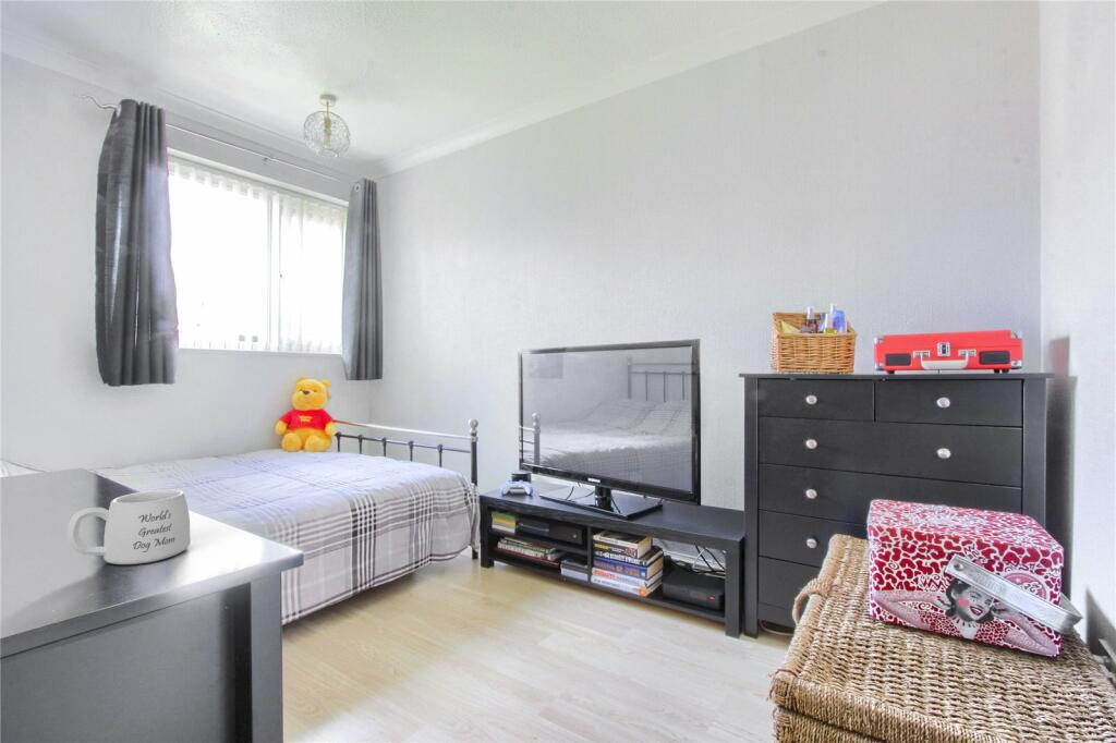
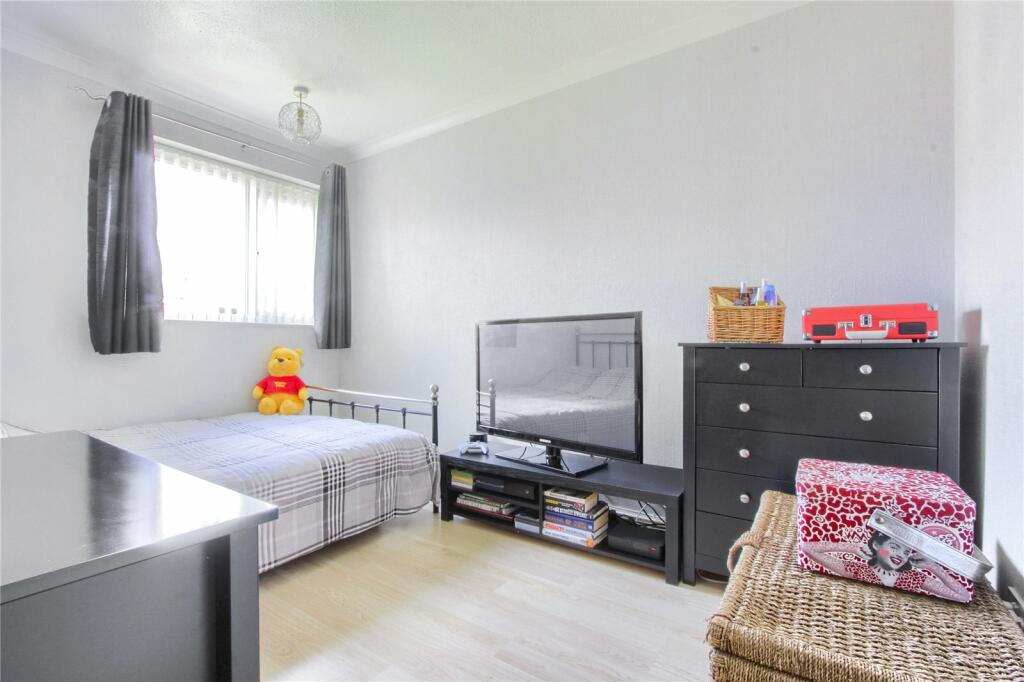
- mug (132, 527)
